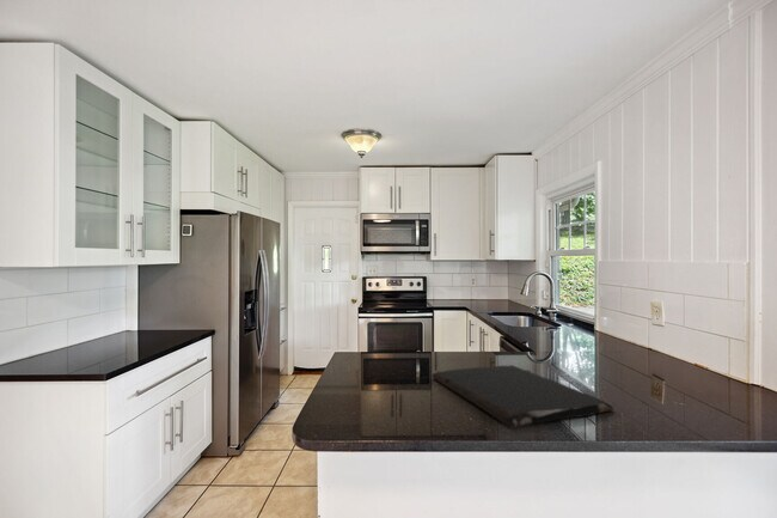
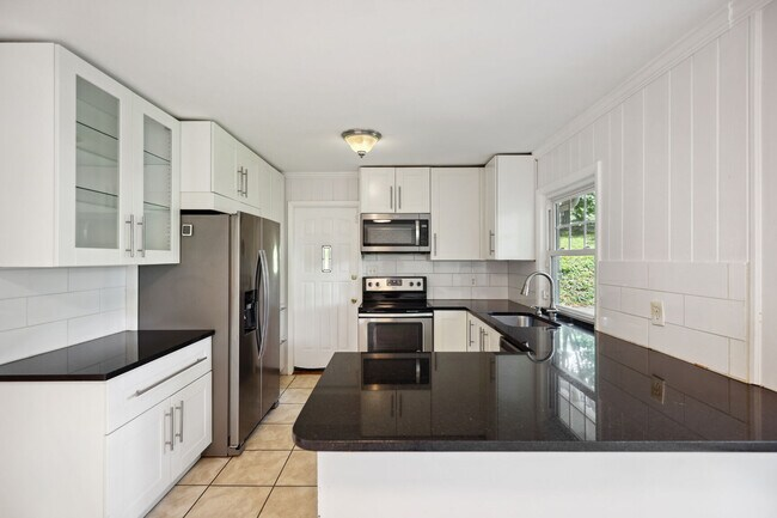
- cutting board (512, 388)
